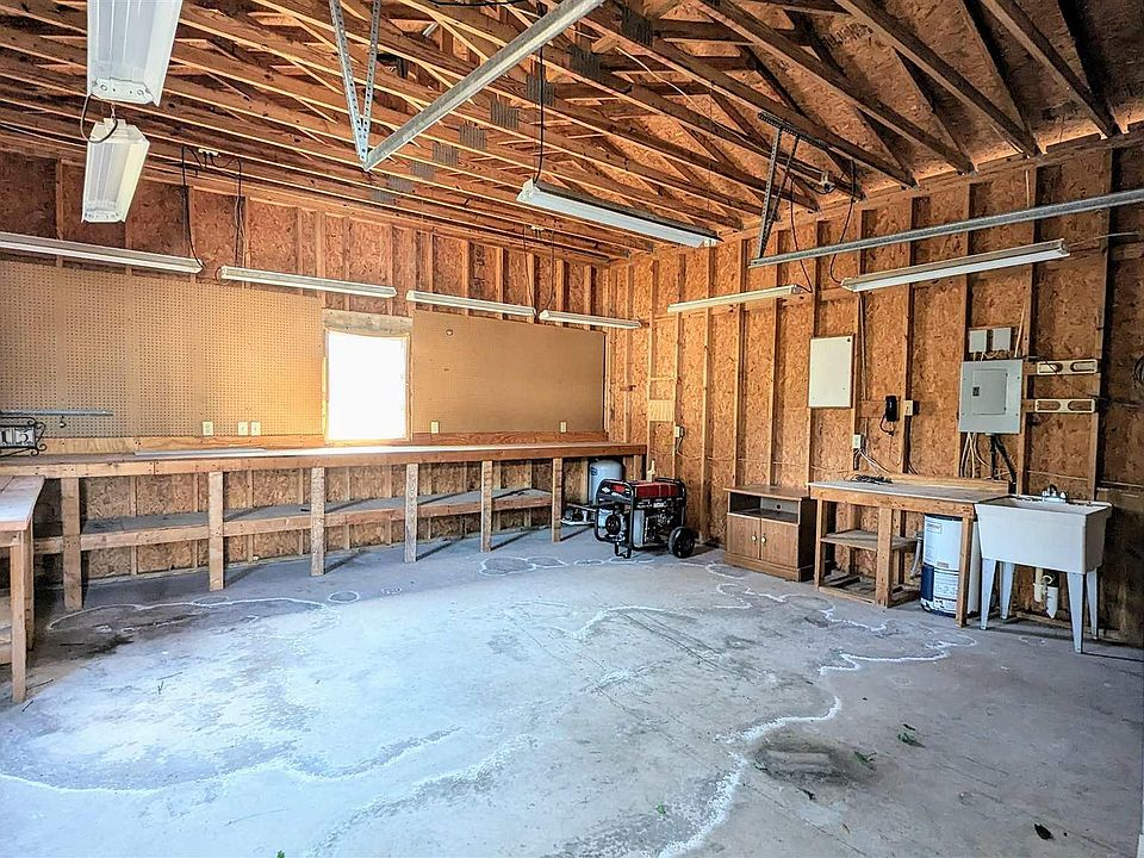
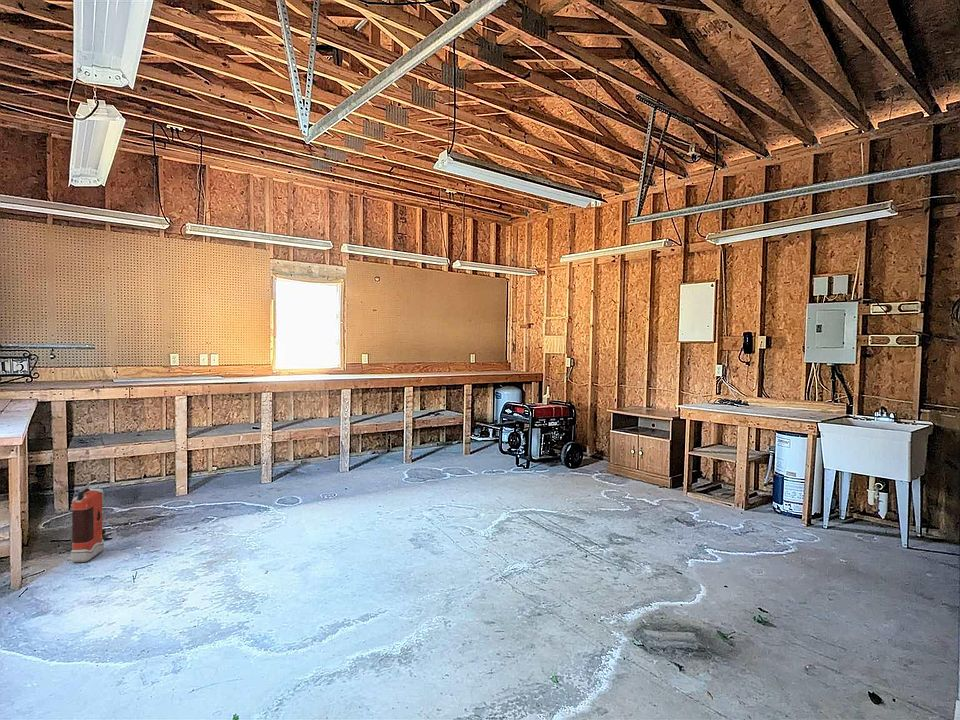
+ fire extinguisher (91, 518)
